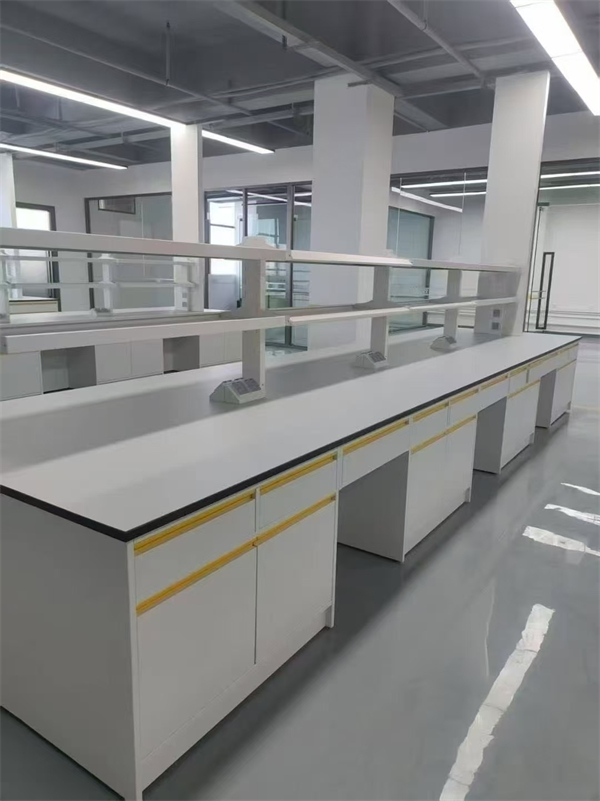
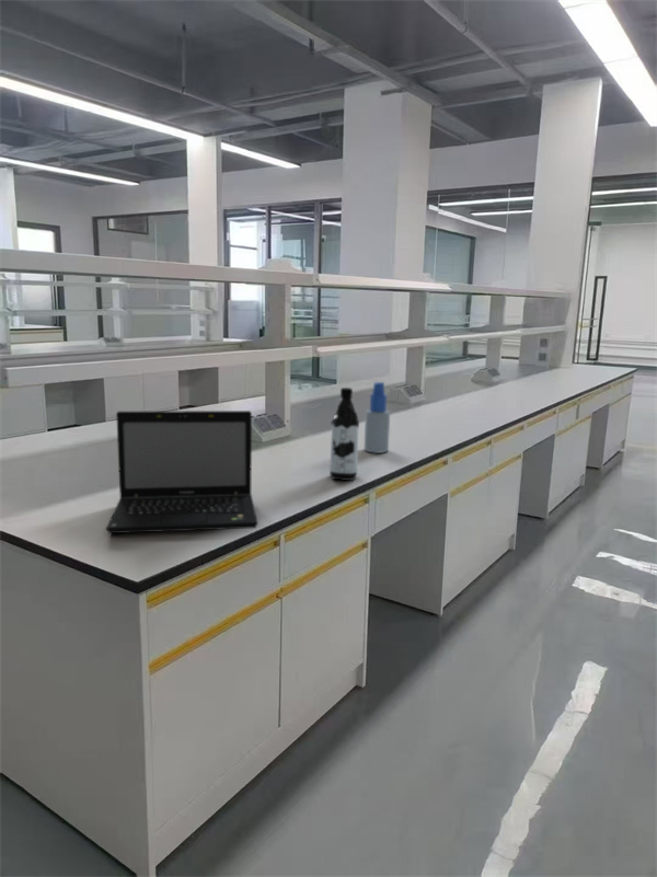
+ laptop (184, 469)
+ spray bottle (377, 416)
+ water bottle (344, 432)
